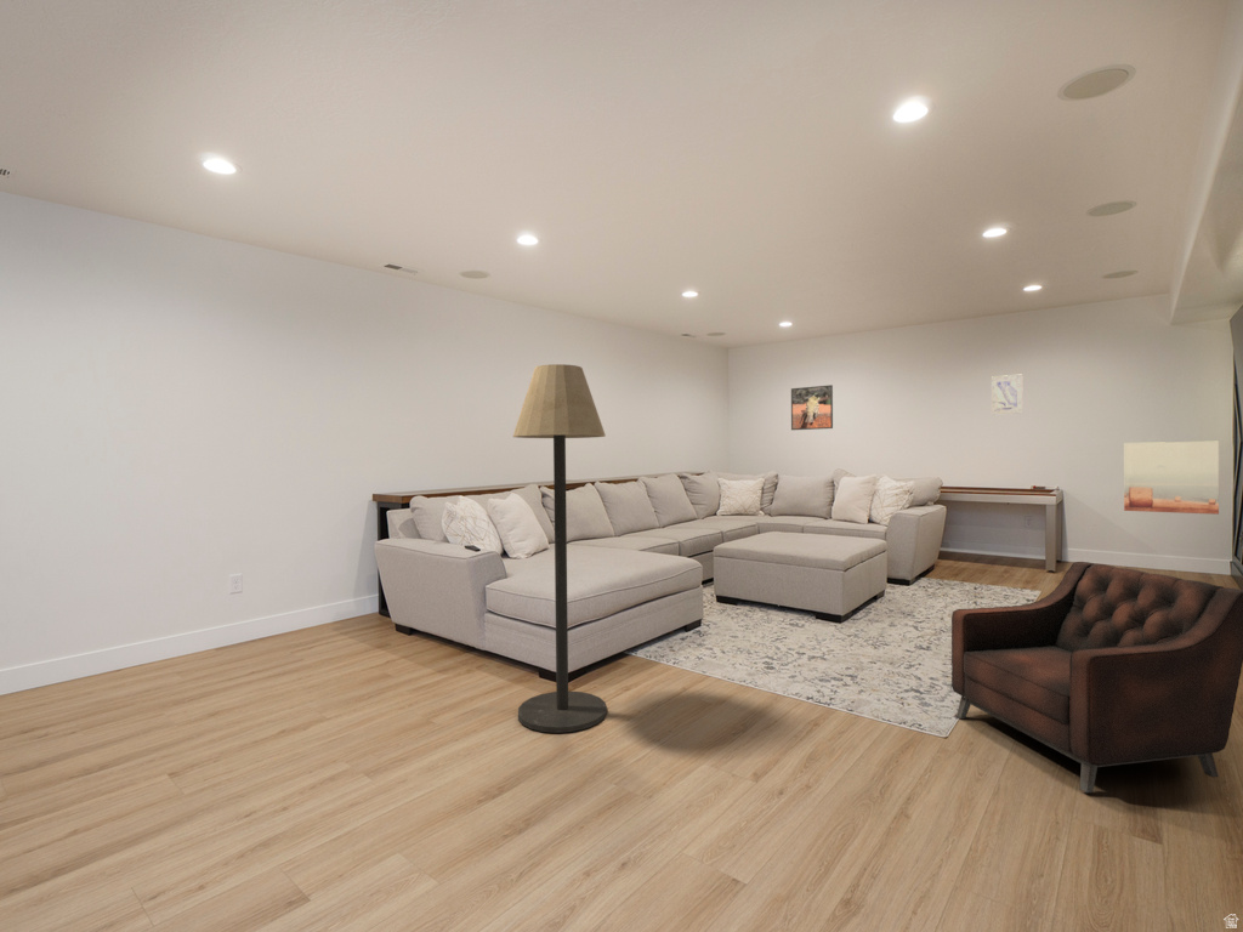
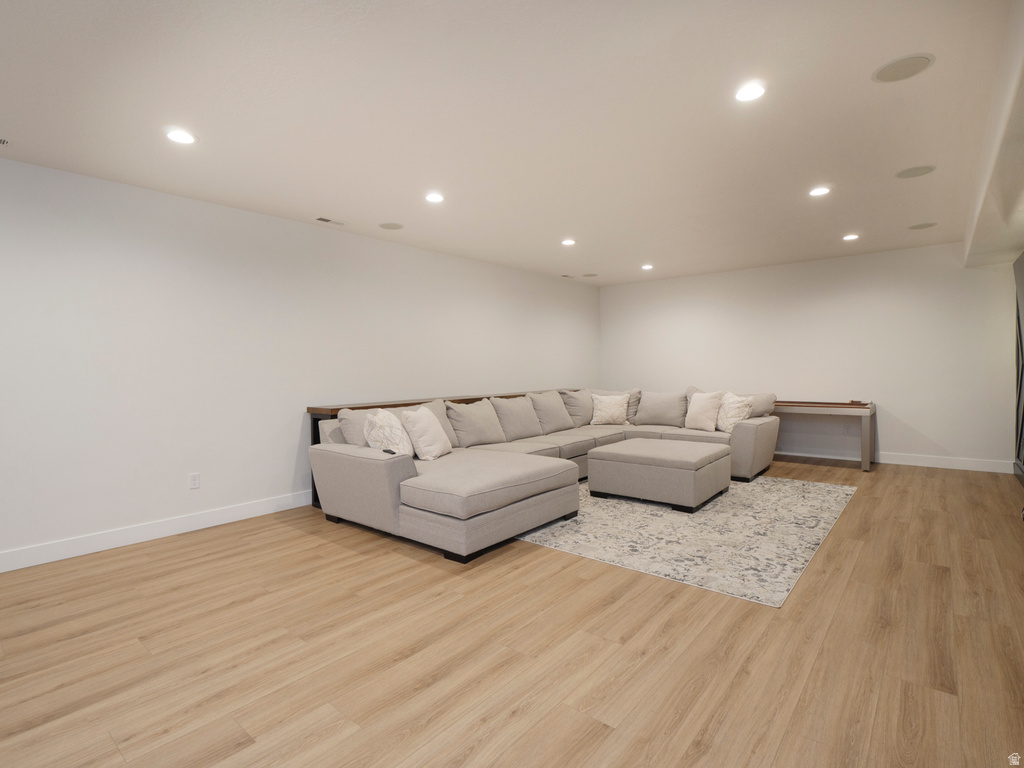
- wall art (1169, 477)
- armchair (1086, 658)
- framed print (811, 408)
- wall art (1006, 394)
- floor lamp (560, 540)
